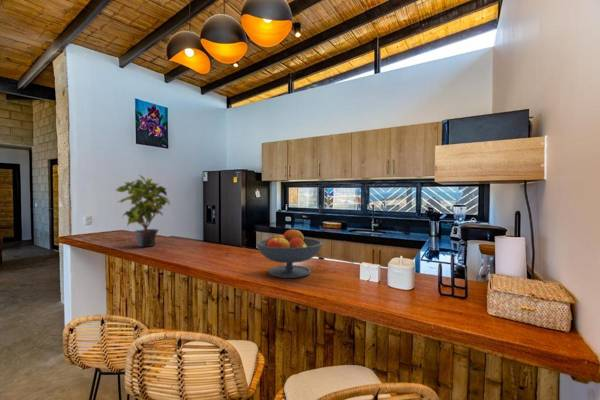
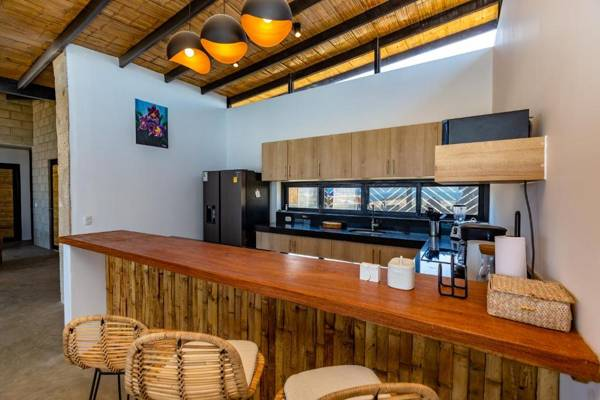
- fruit bowl (289, 251)
- potted plant (145, 209)
